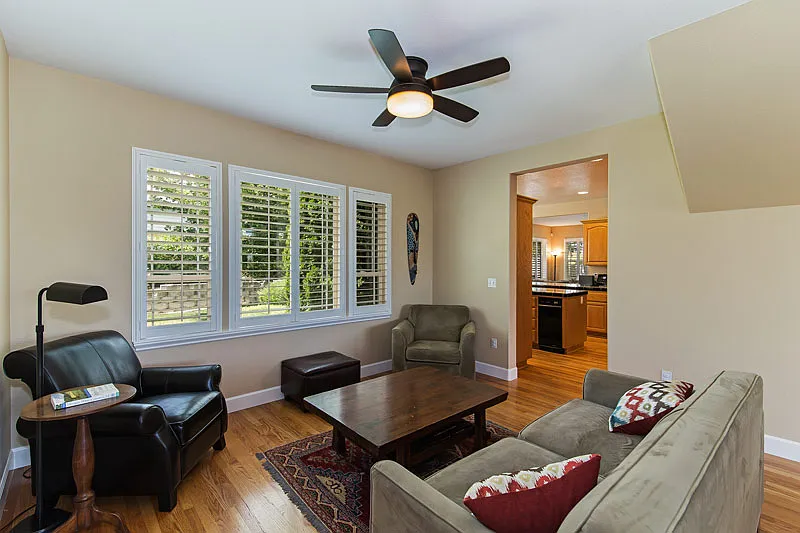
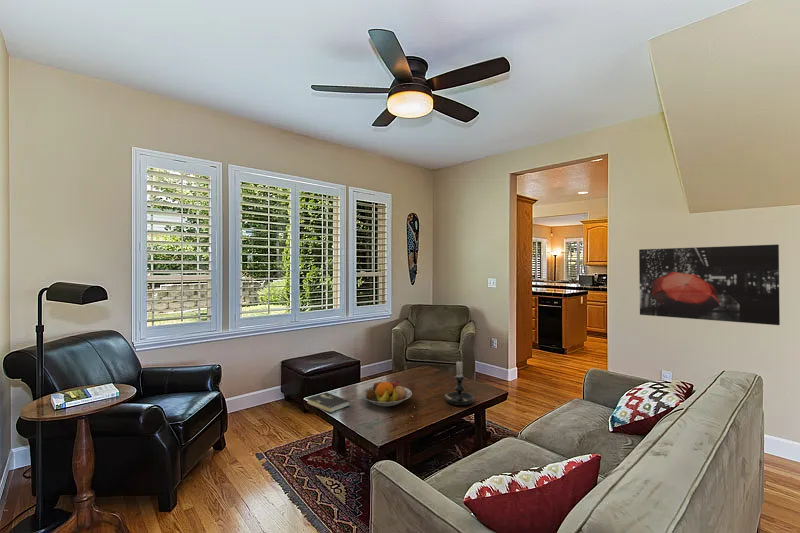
+ candle holder (459, 380)
+ book (328, 401)
+ fruit bowl (386, 391)
+ wall art (702, 283)
